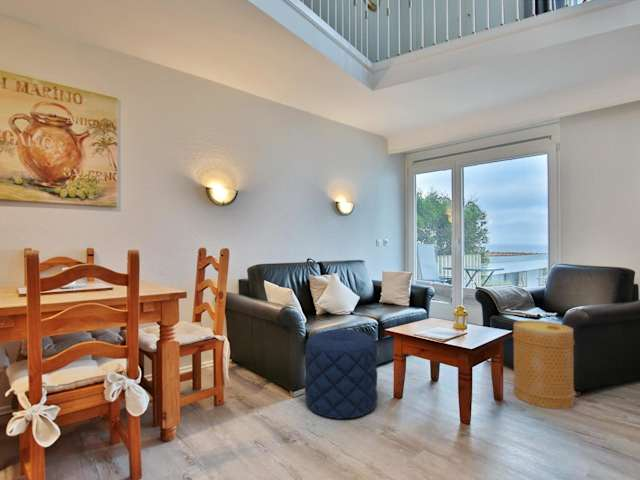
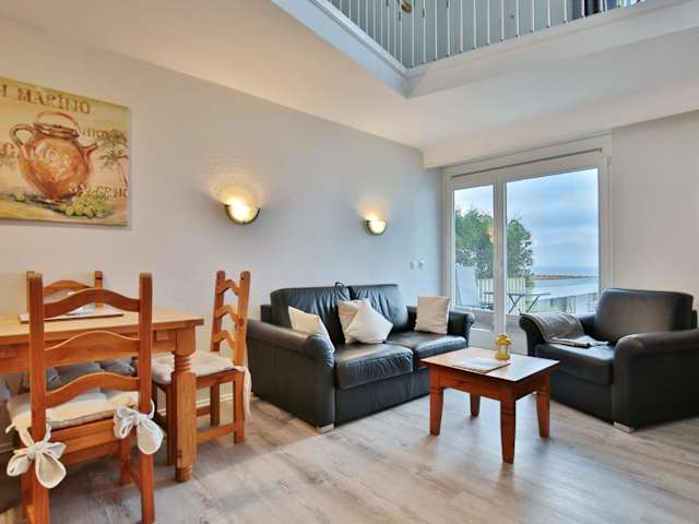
- basket (542, 361)
- pouf (340, 368)
